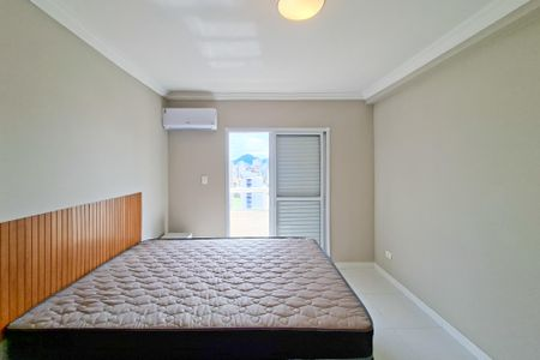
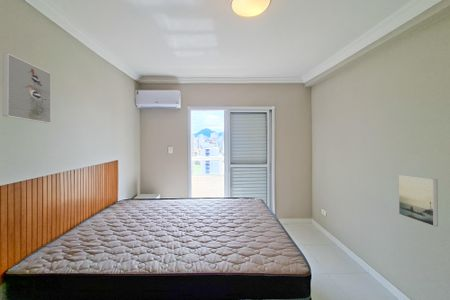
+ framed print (29, 92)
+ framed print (416, 198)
